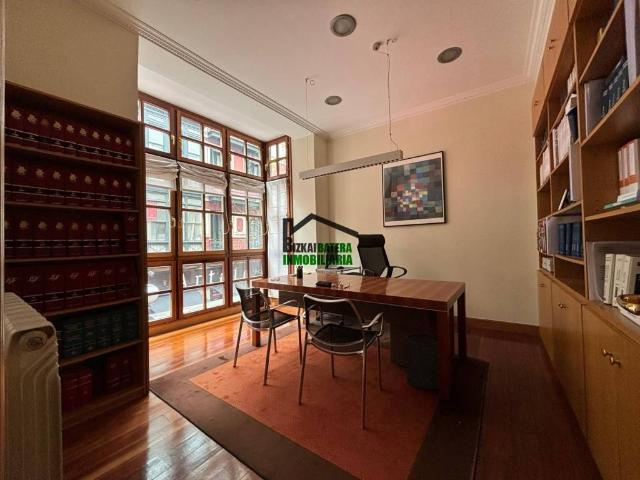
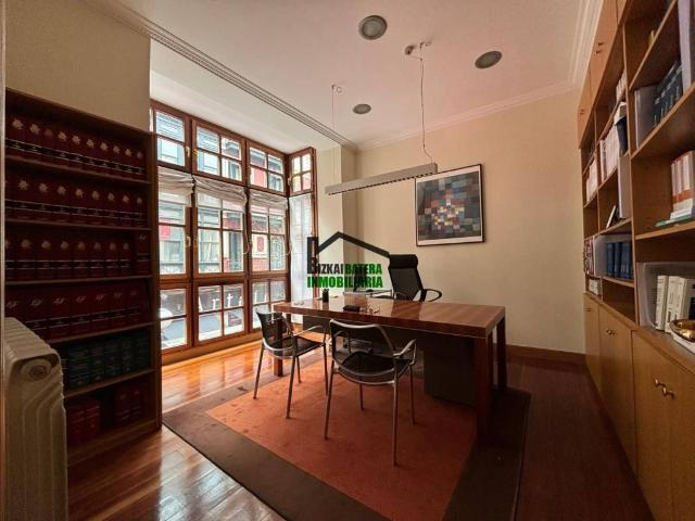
- trash can (422, 359)
